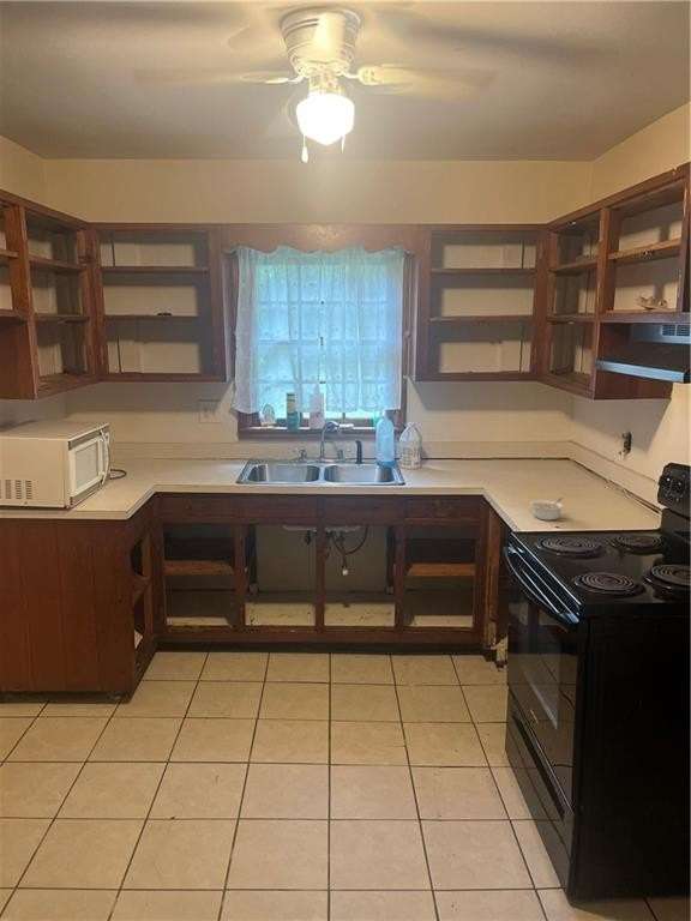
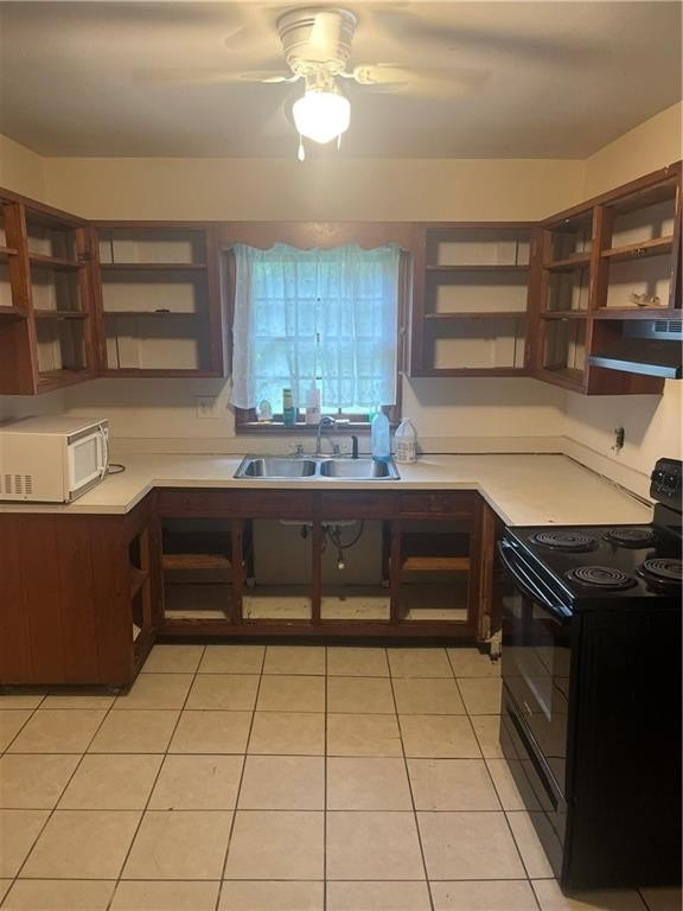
- legume (546, 508)
